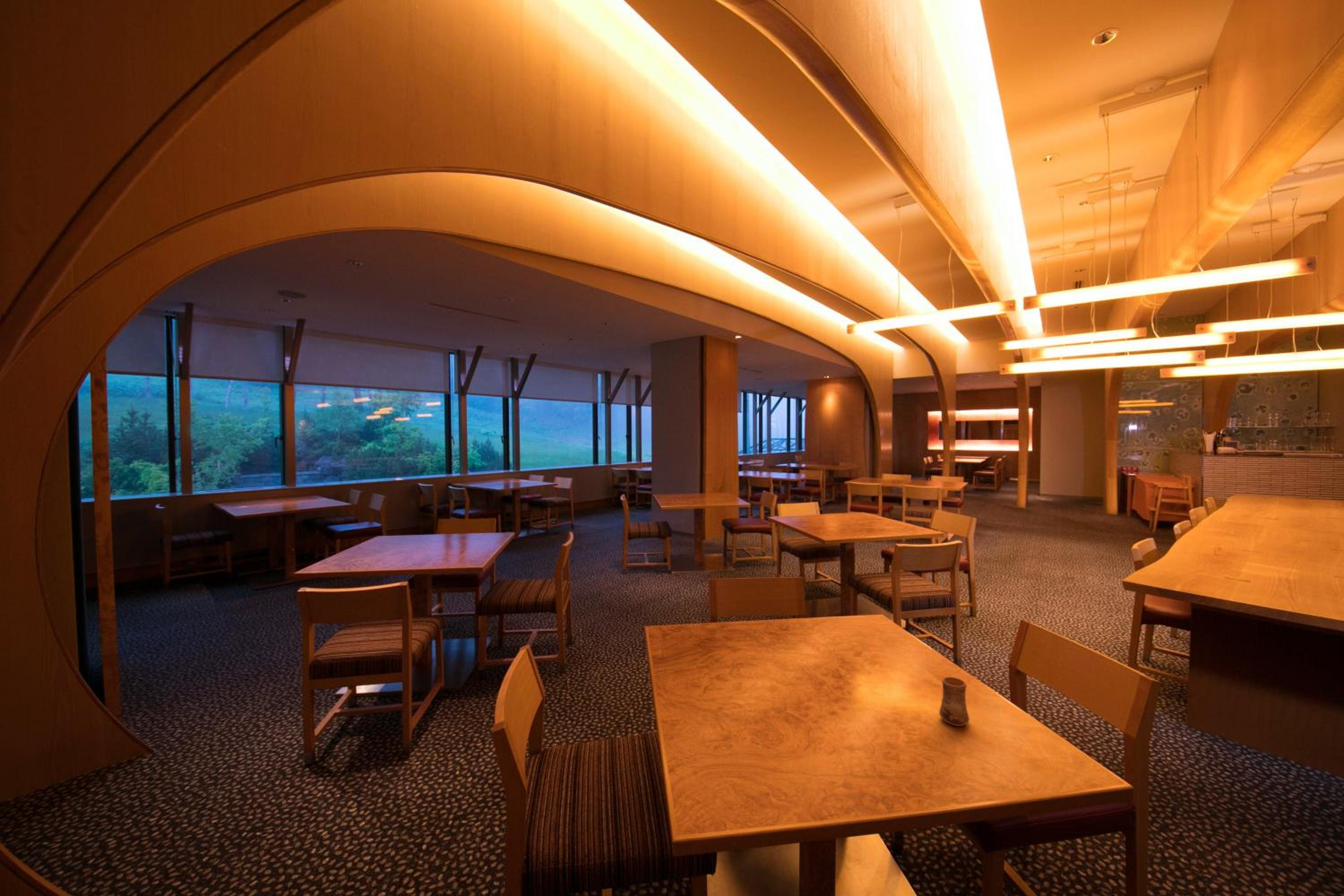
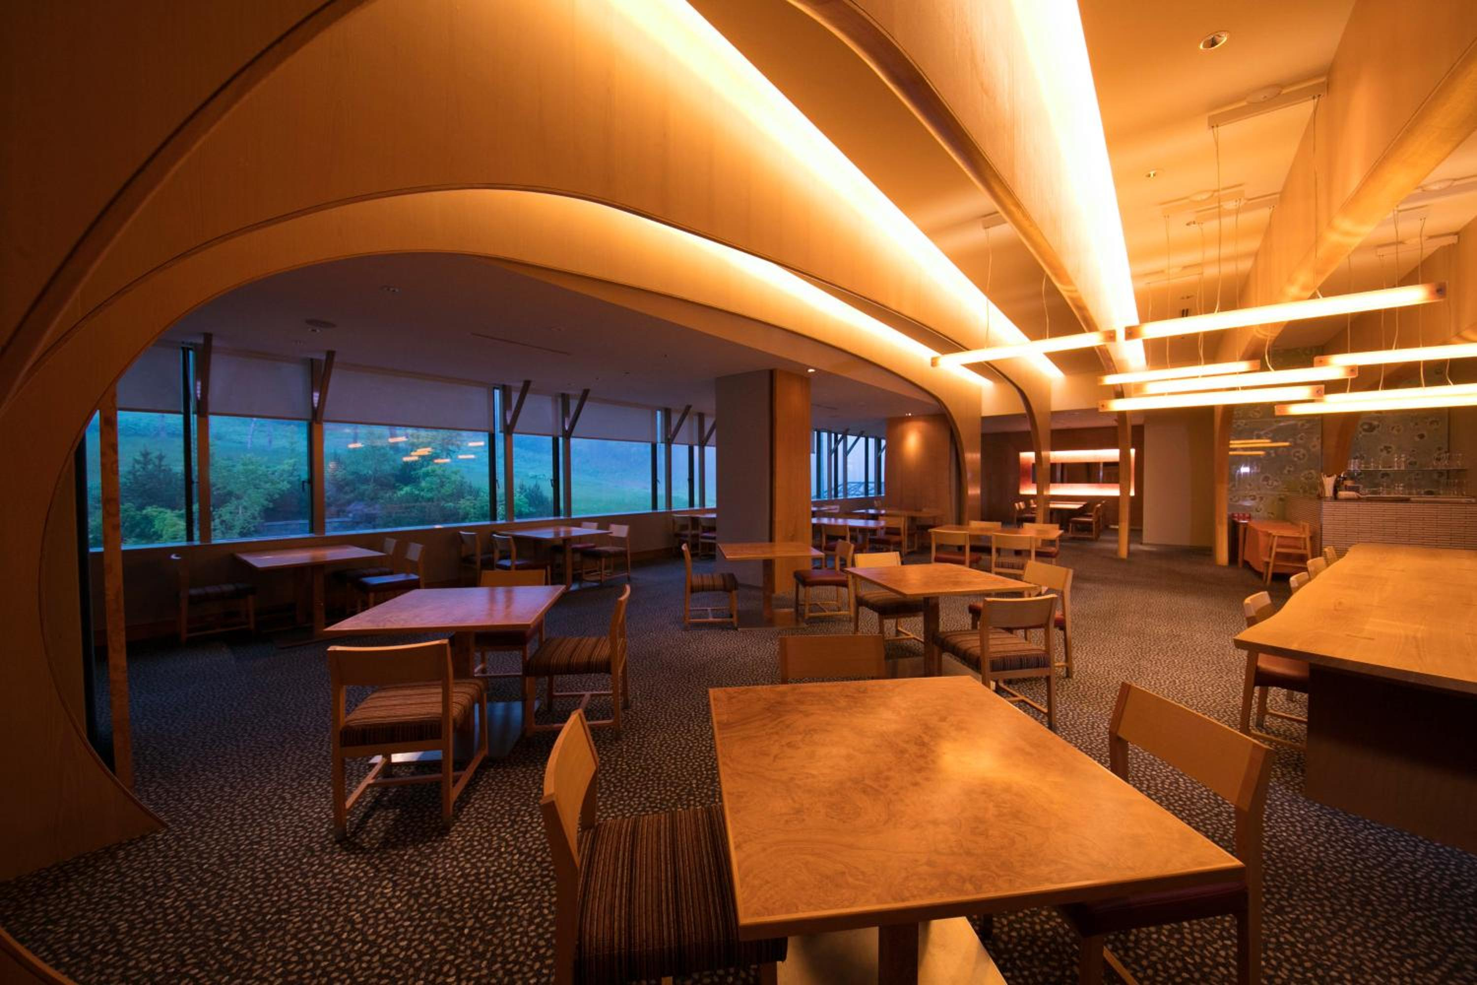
- cup (954, 701)
